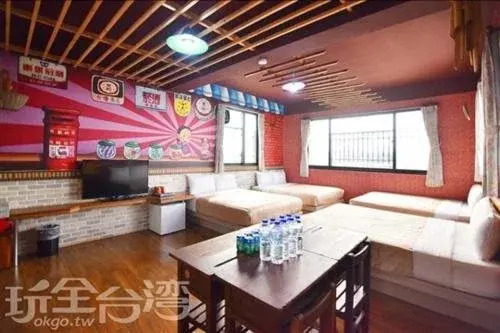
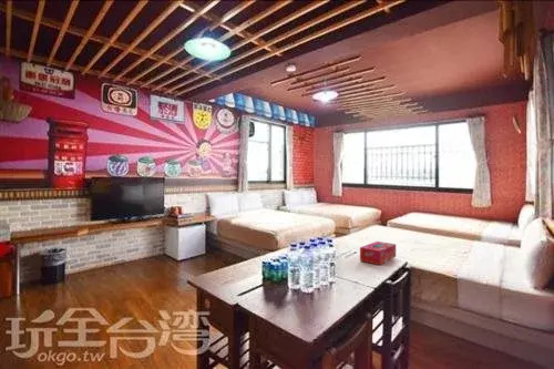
+ tissue box (378, 252)
